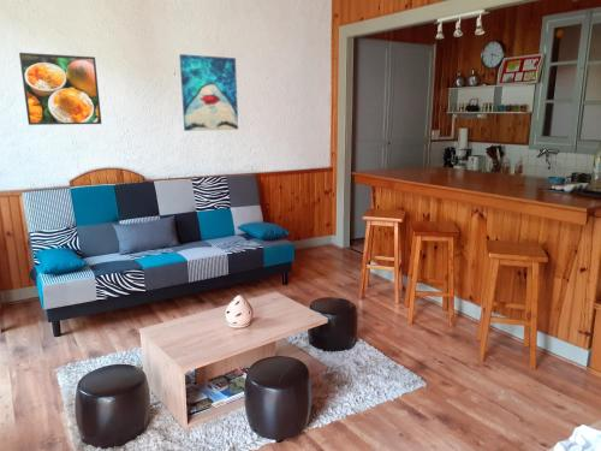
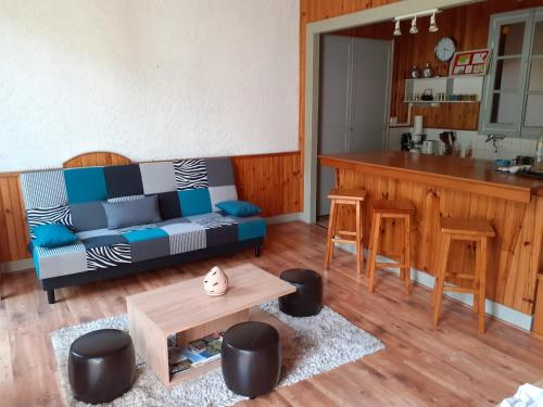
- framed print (63, 90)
- wall art (209, 94)
